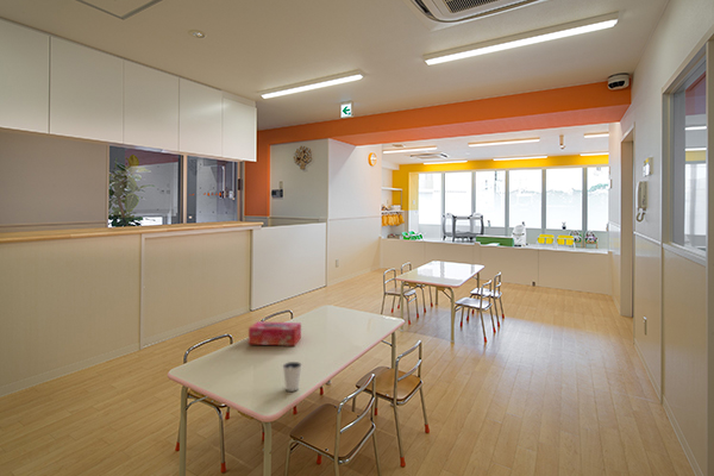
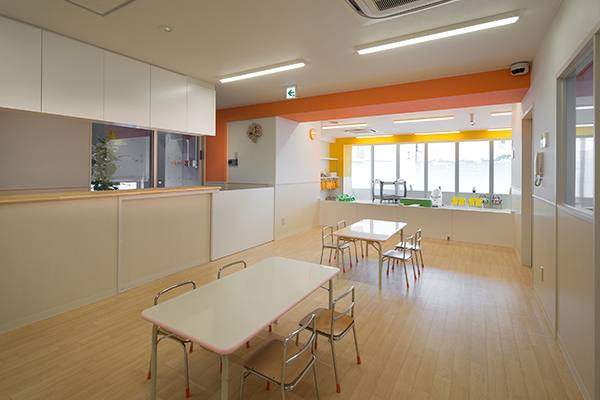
- dixie cup (292, 376)
- tissue box (275, 333)
